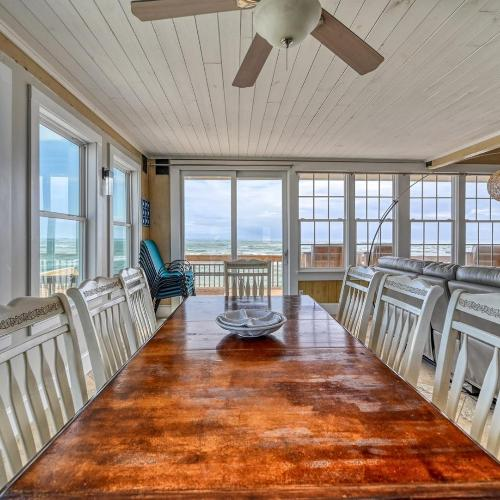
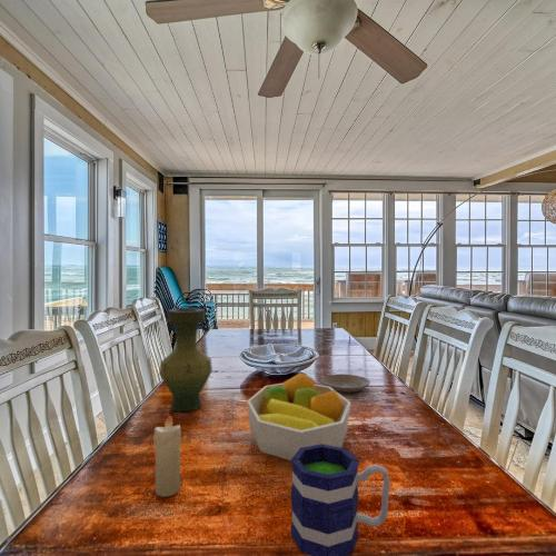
+ plate (345, 384)
+ vase (186, 357)
+ mug (339, 497)
+ candle (167, 450)
+ fruit bowl (298, 411)
